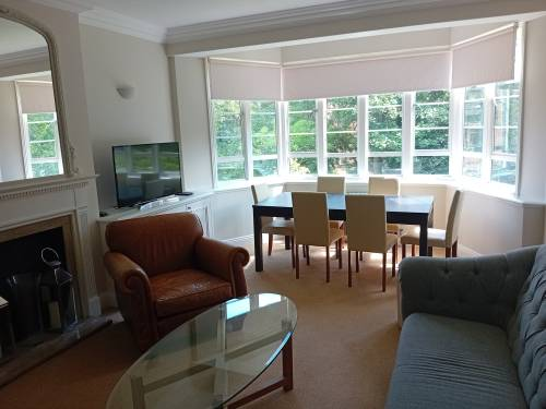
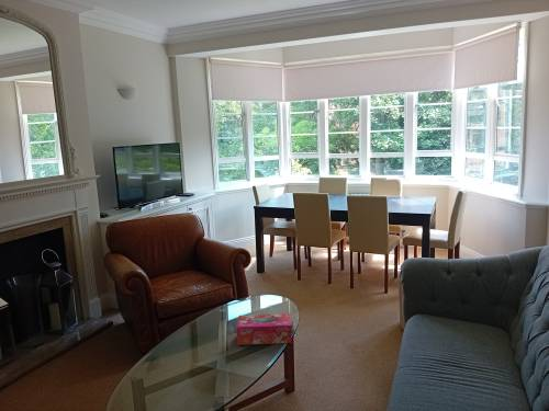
+ tissue box (265, 329)
